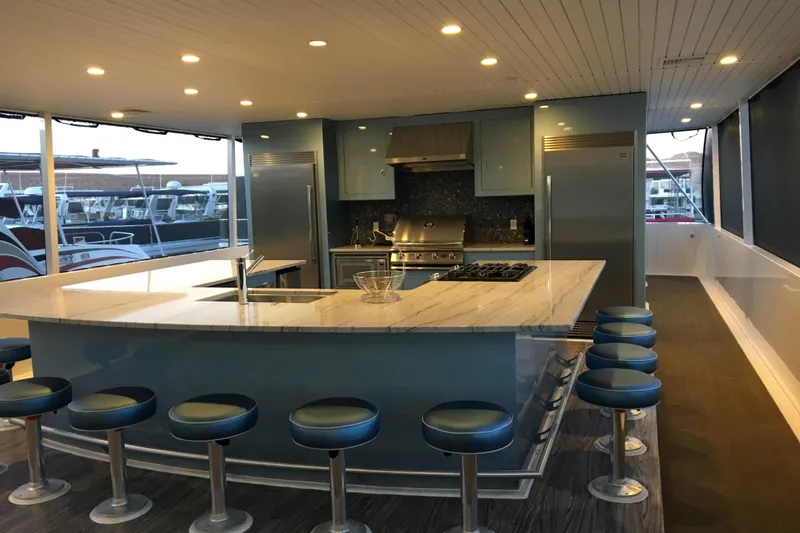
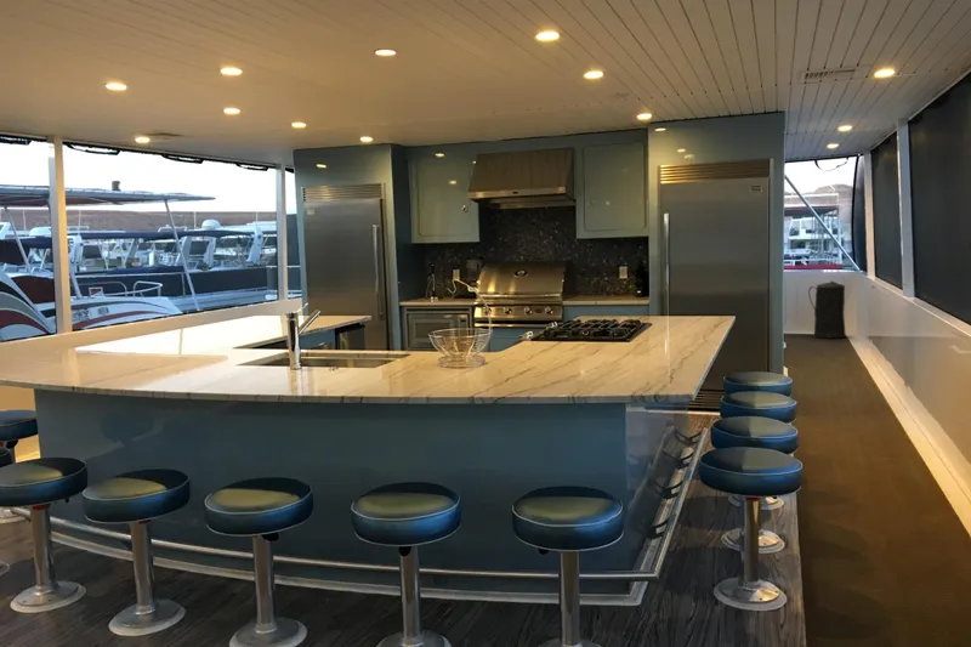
+ trash can (827, 308)
